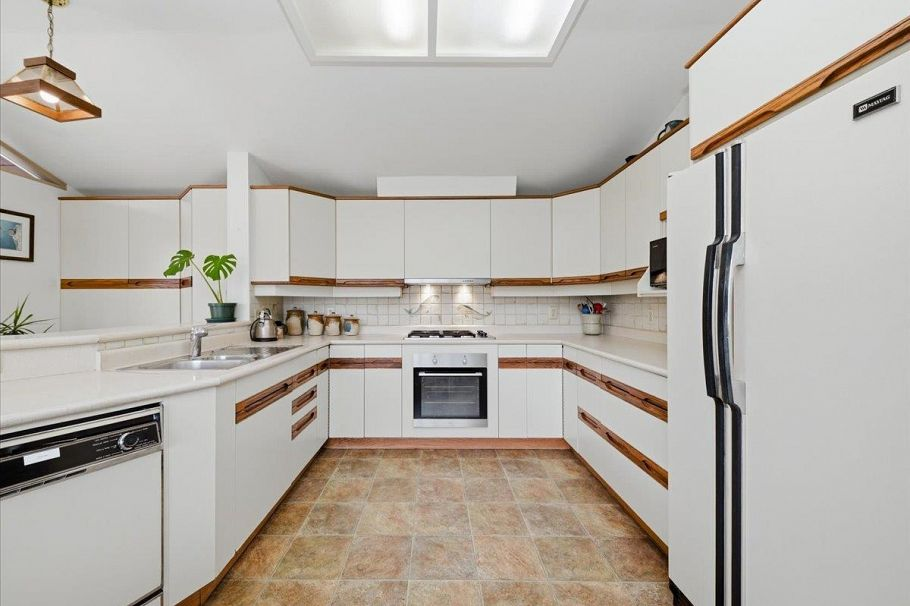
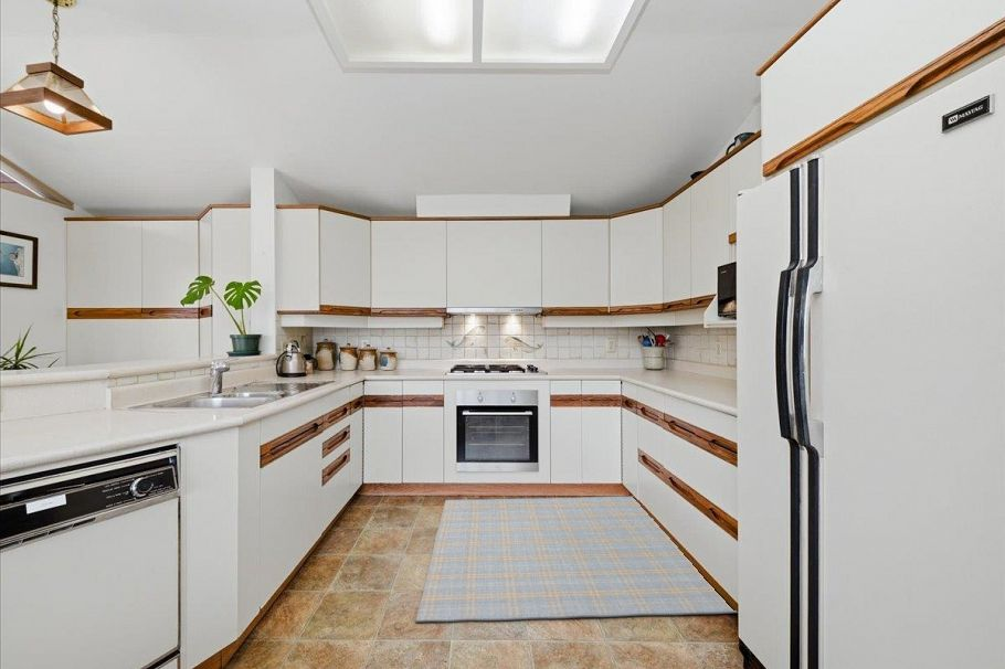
+ rug (592, 540)
